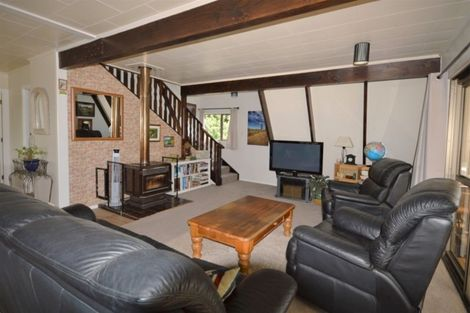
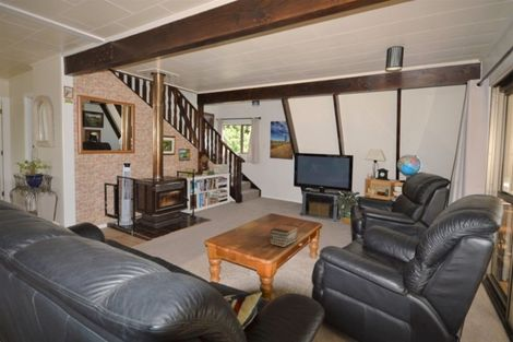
+ book stack (284, 235)
